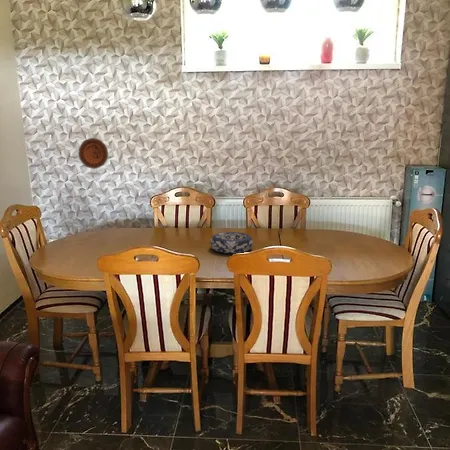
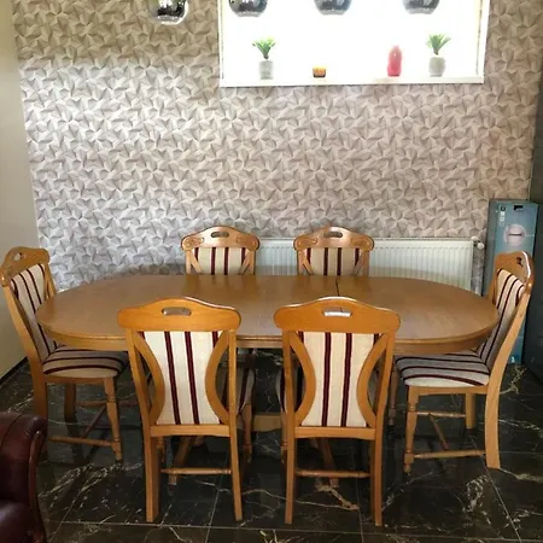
- decorative bowl (231, 242)
- decorative plate (93, 153)
